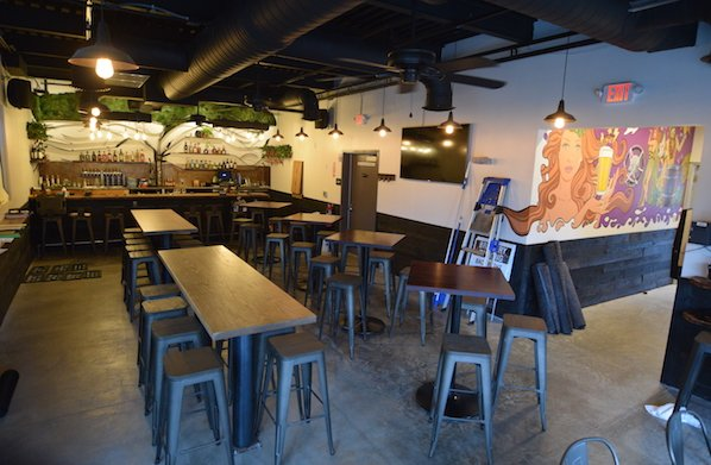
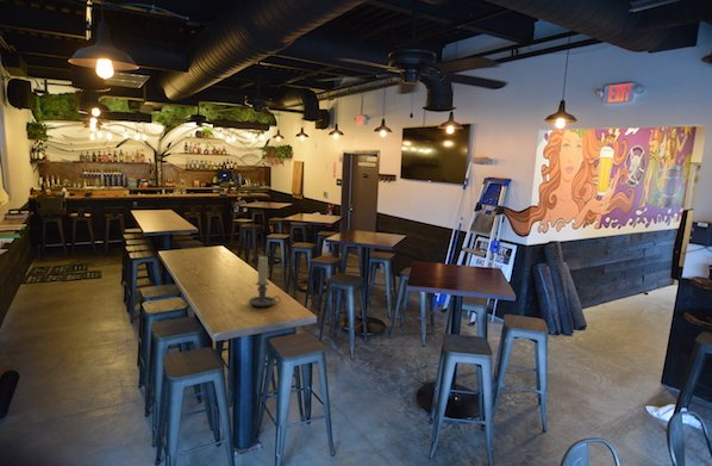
+ candle holder (264, 280)
